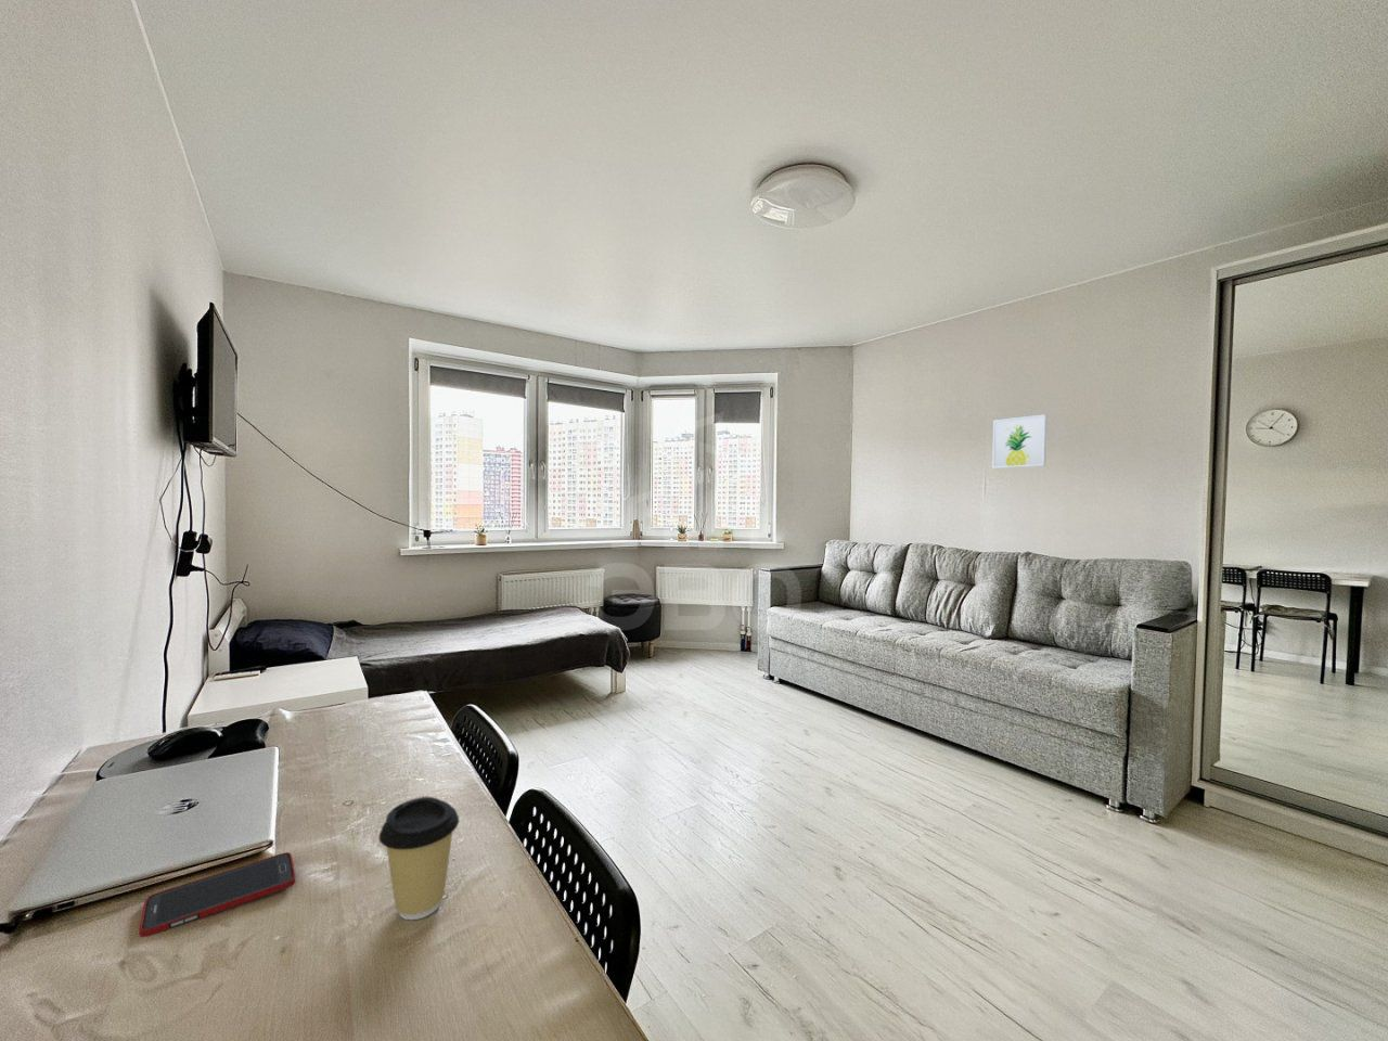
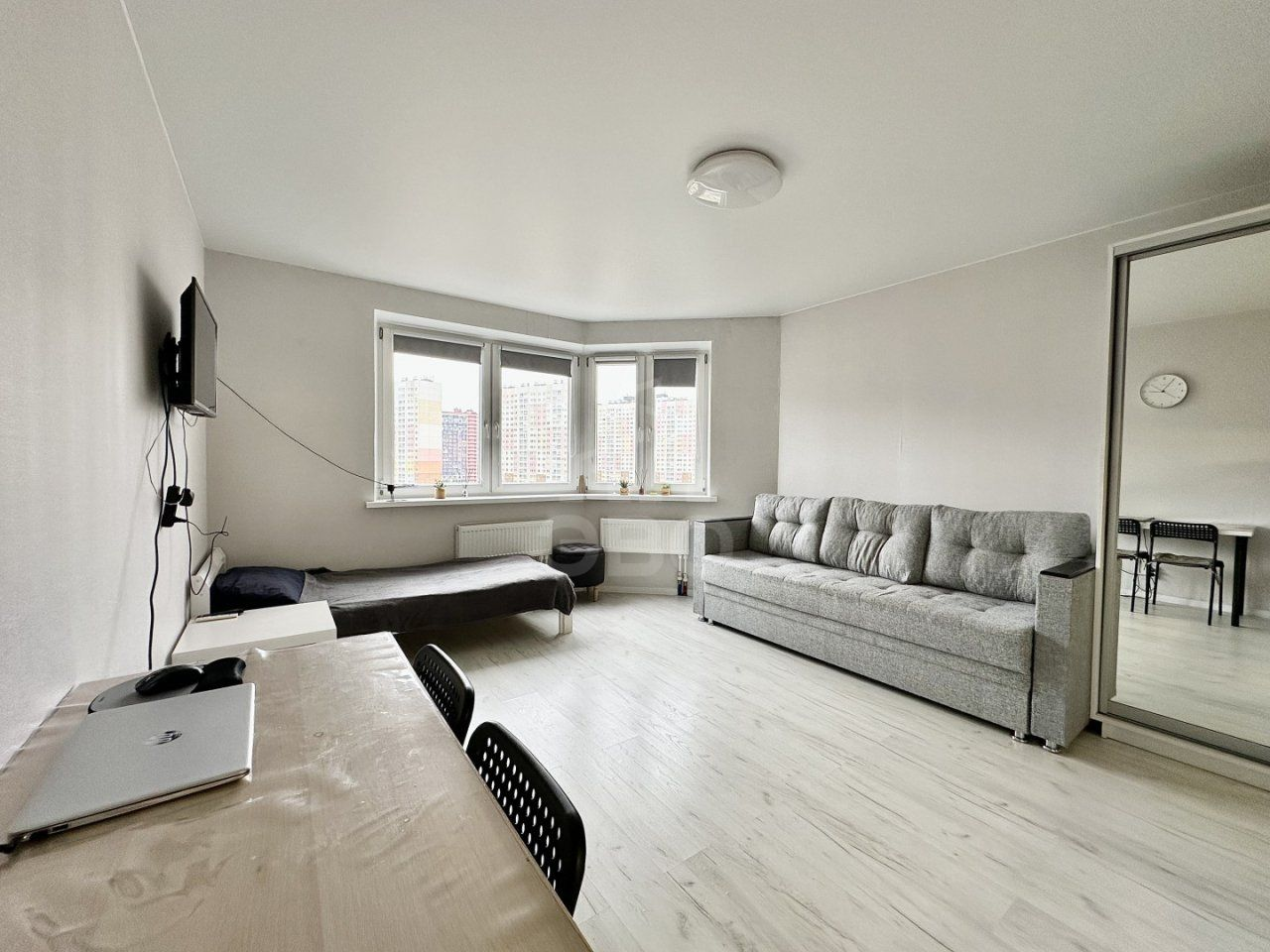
- wall art (1019, 442)
- coffee cup (420, 857)
- cell phone (222, 890)
